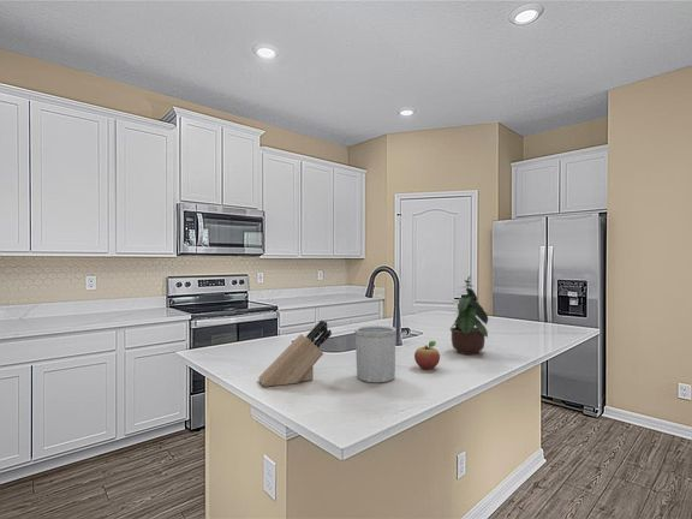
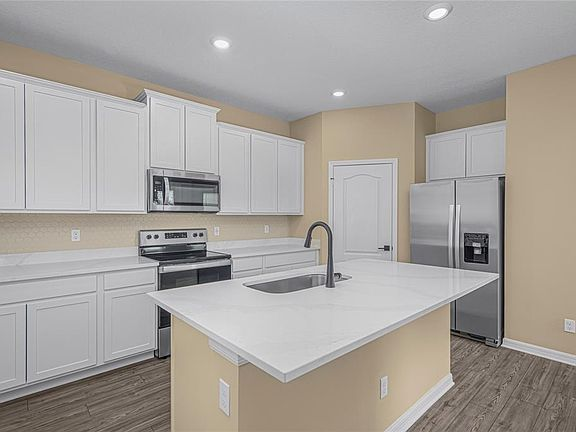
- potted plant (470, 314)
- knife block (296, 351)
- utensil holder (375, 352)
- fruit (426, 354)
